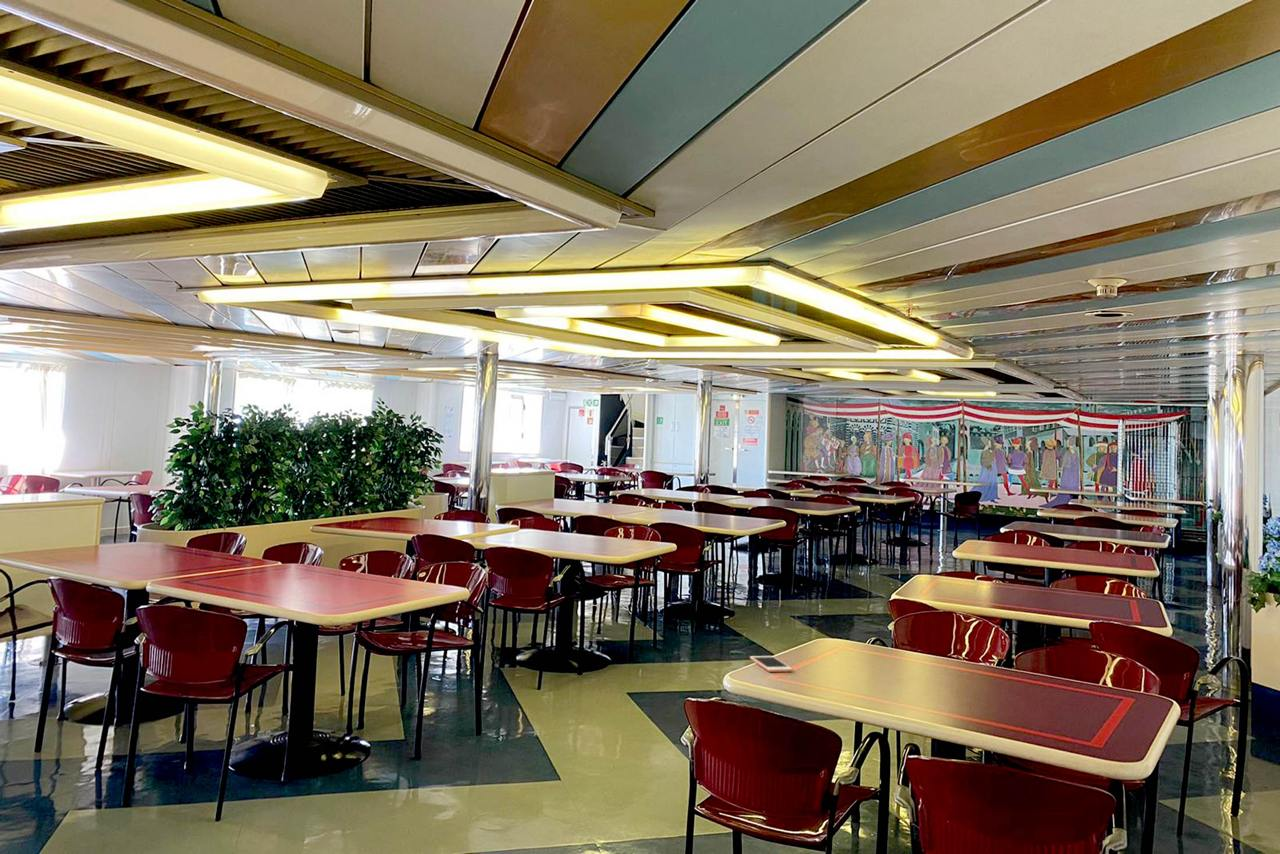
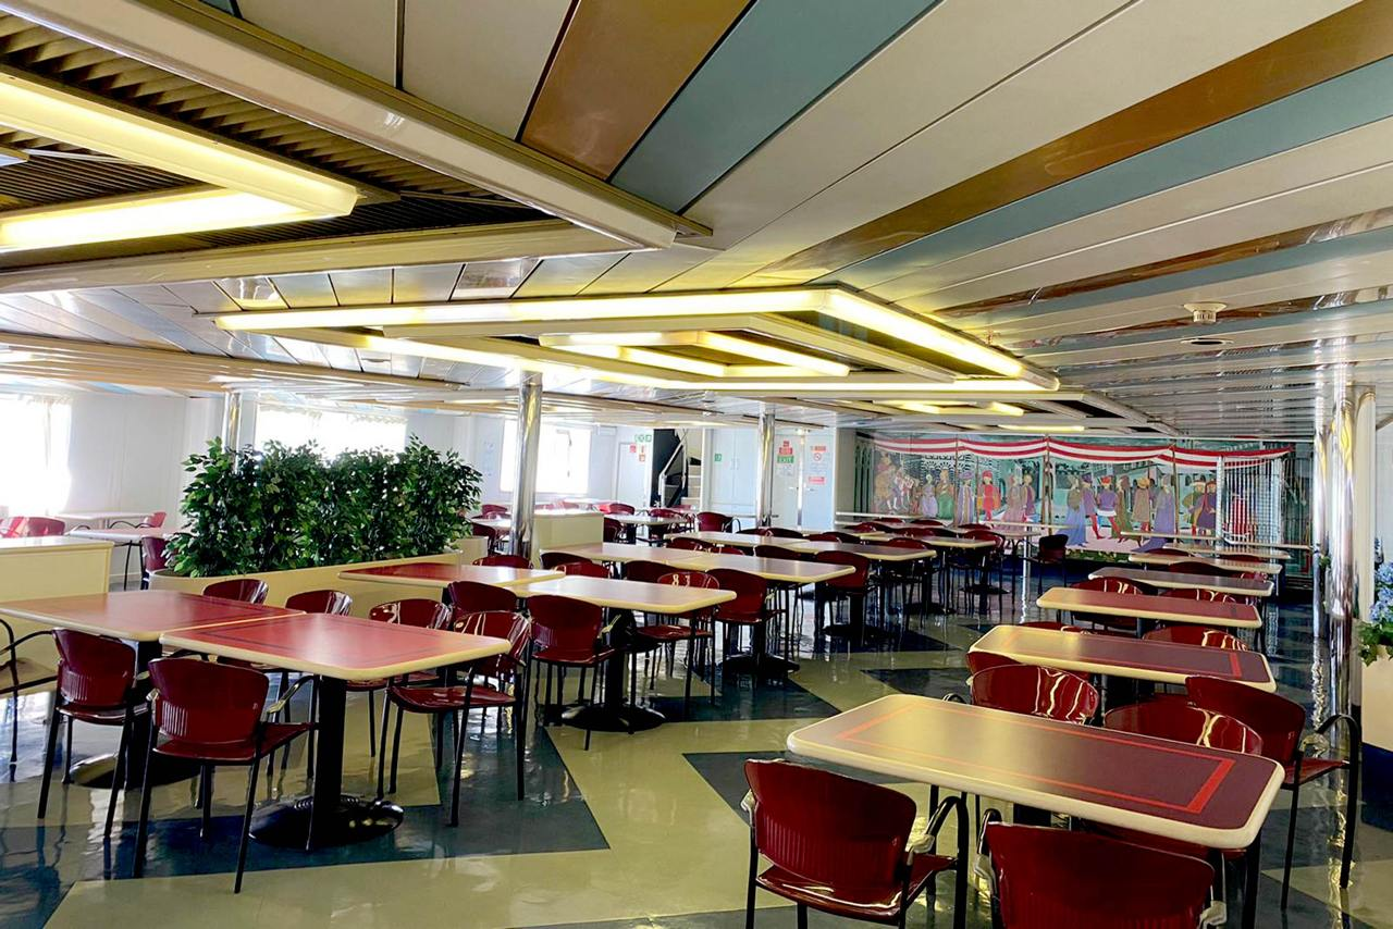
- cell phone (770, 663)
